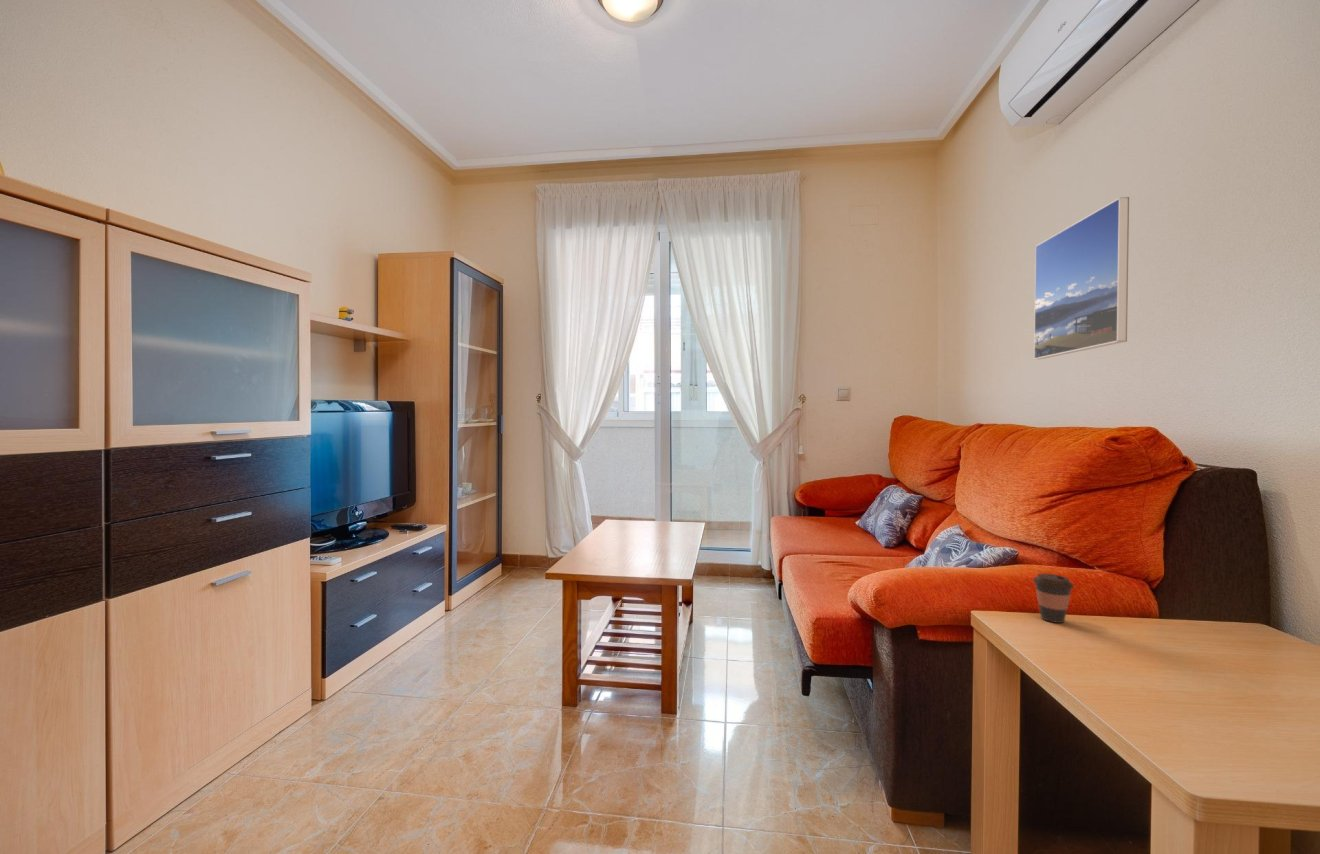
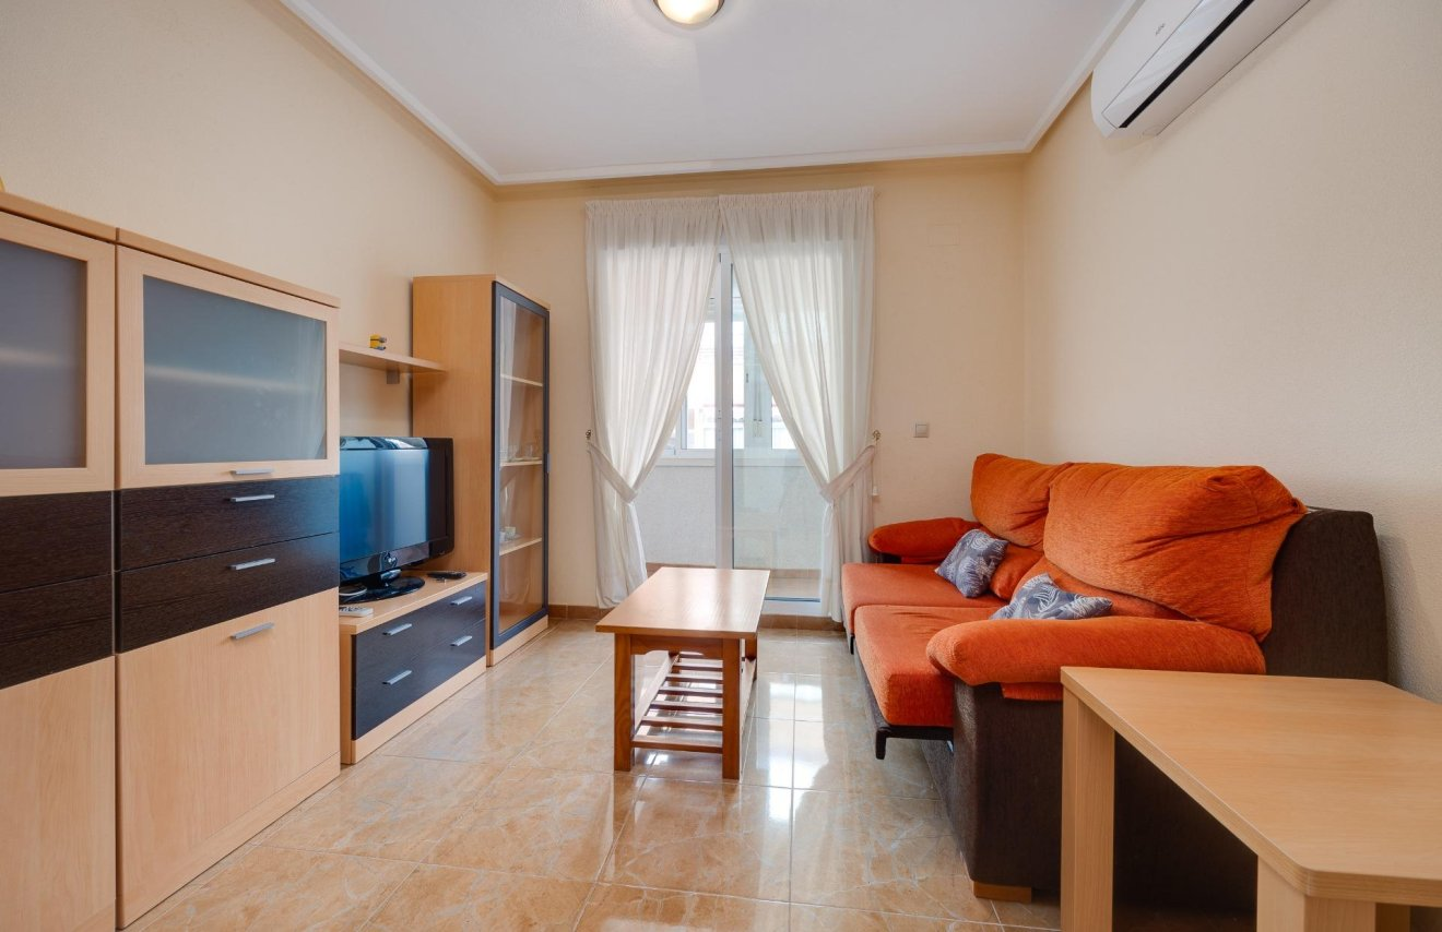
- coffee cup (1052, 598)
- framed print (1075, 288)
